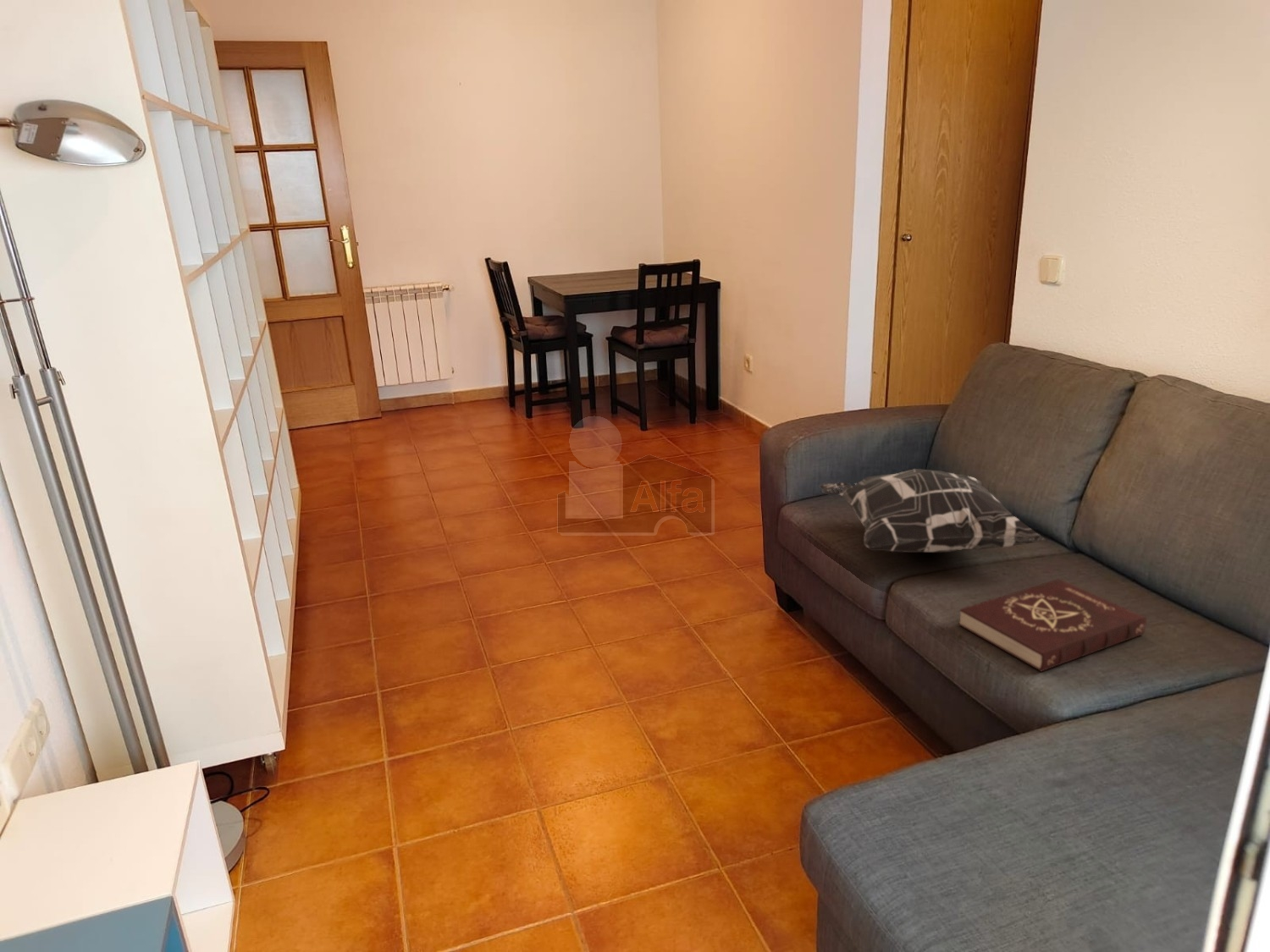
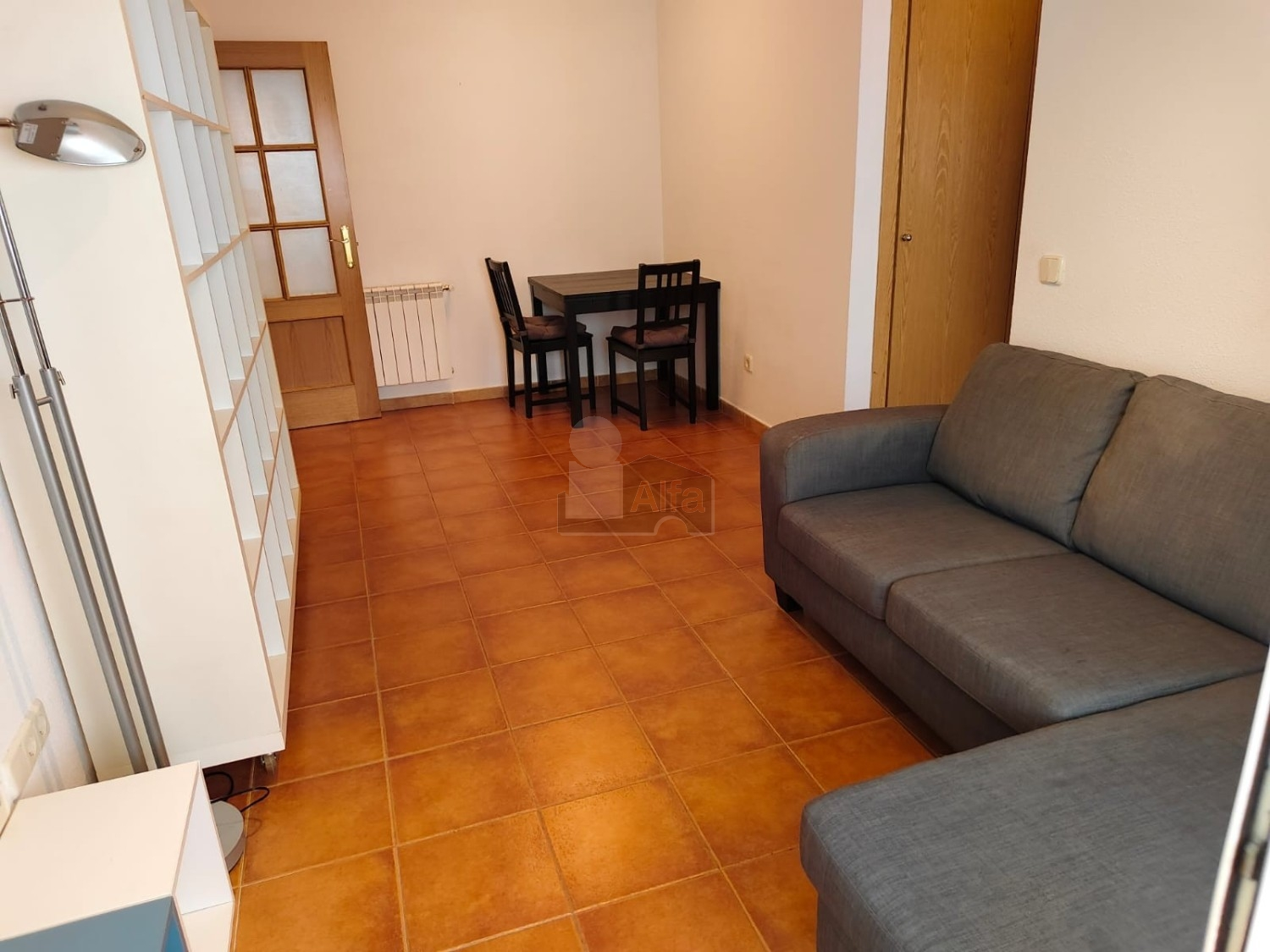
- book (1052, 621)
- decorative pillow (921, 509)
